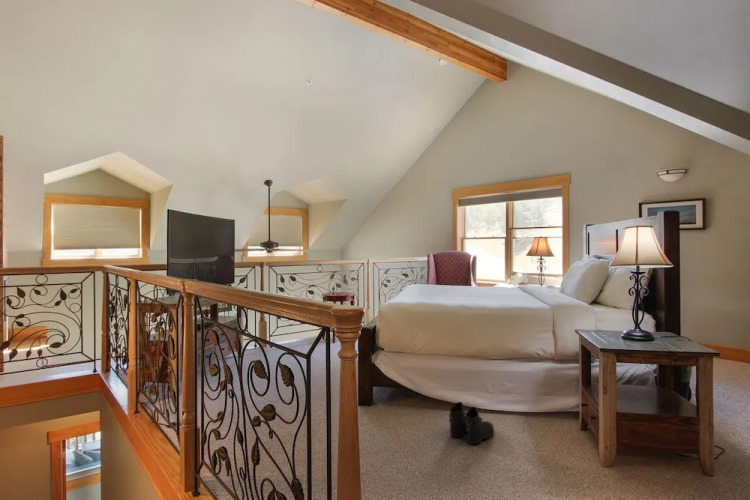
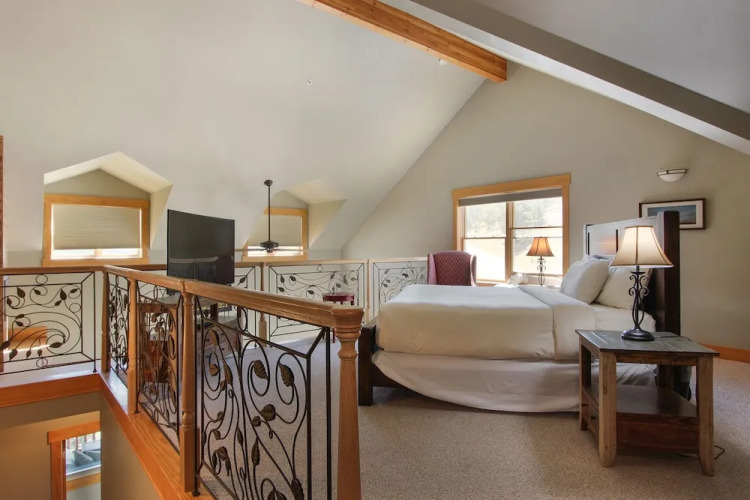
- boots (471, 418)
